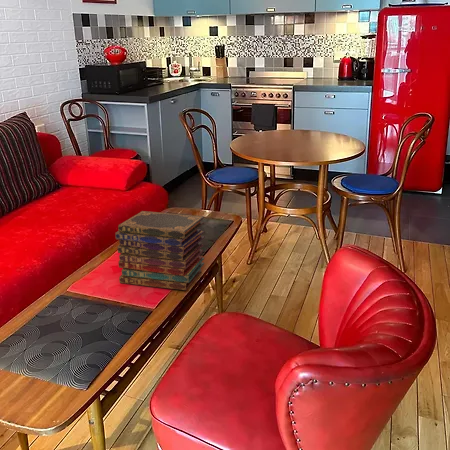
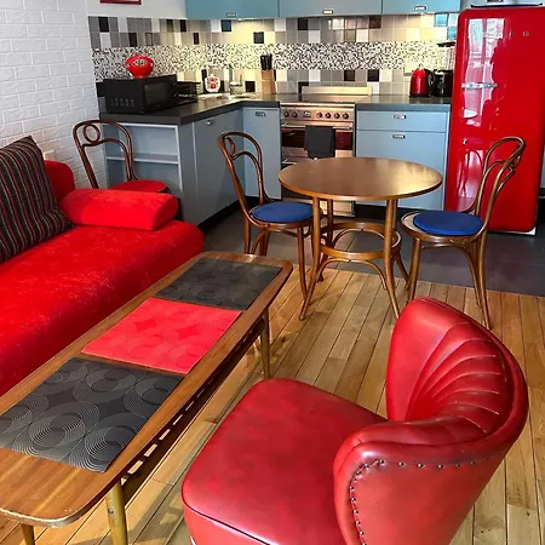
- book stack (162, 249)
